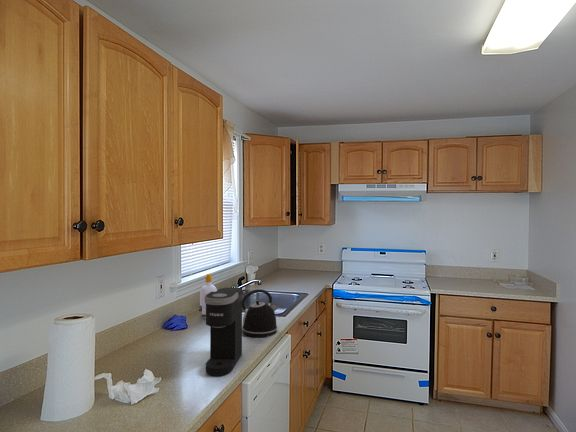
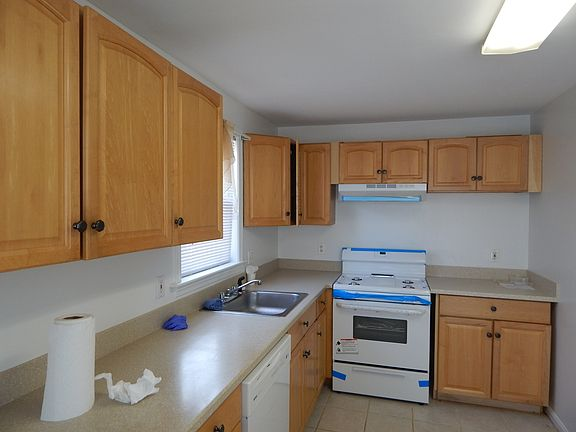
- soap bottle (207, 293)
- coffee maker (224, 327)
- kettle (259, 310)
